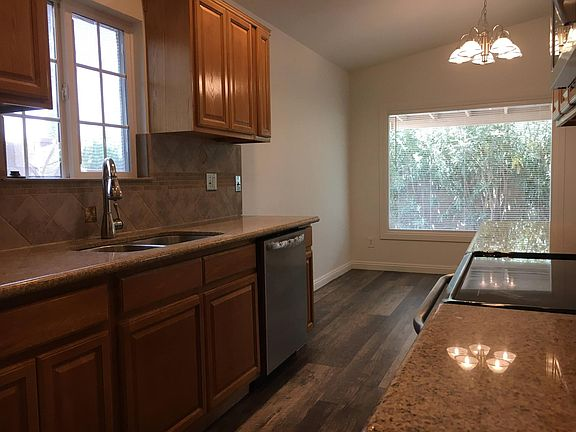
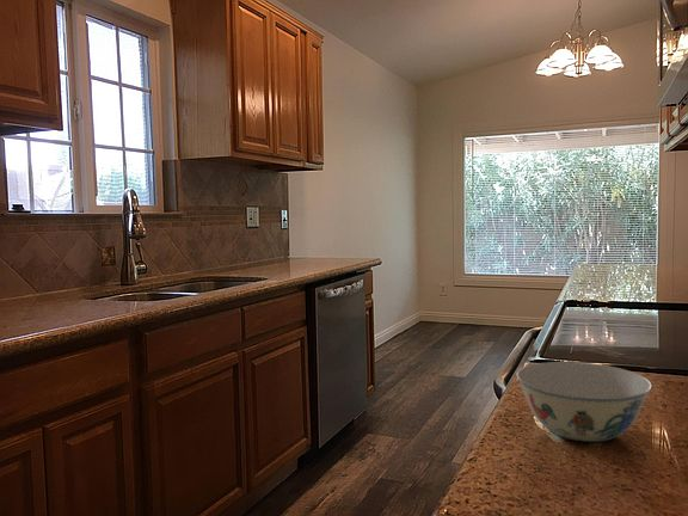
+ chinaware (580, 404)
